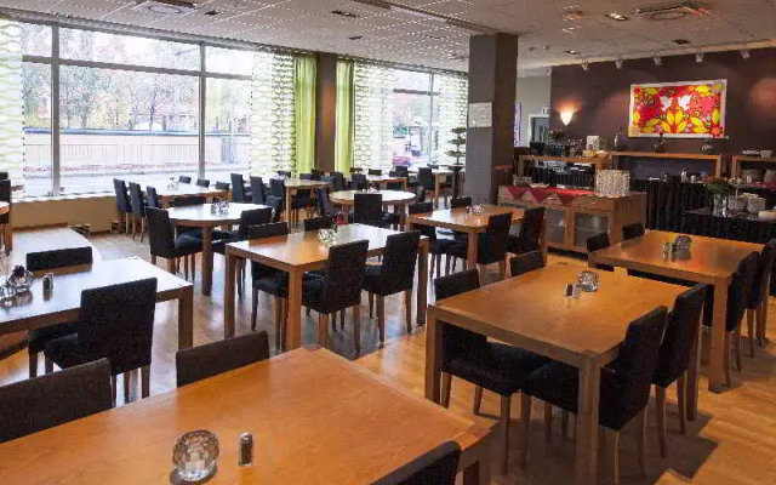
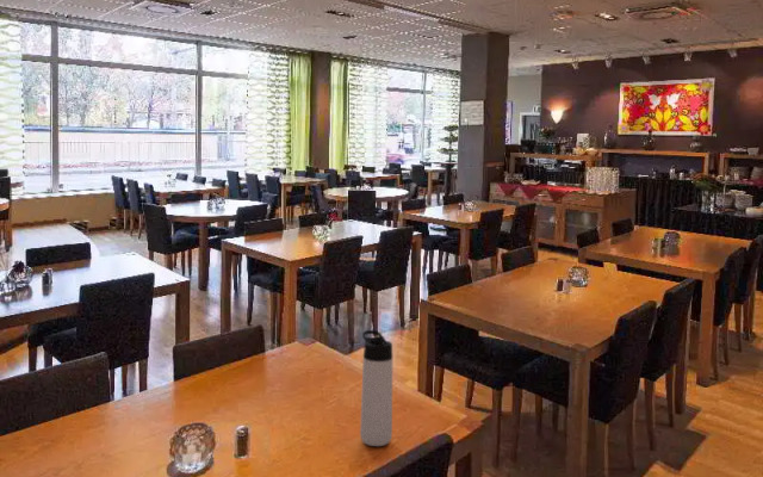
+ thermos bottle (374, 386)
